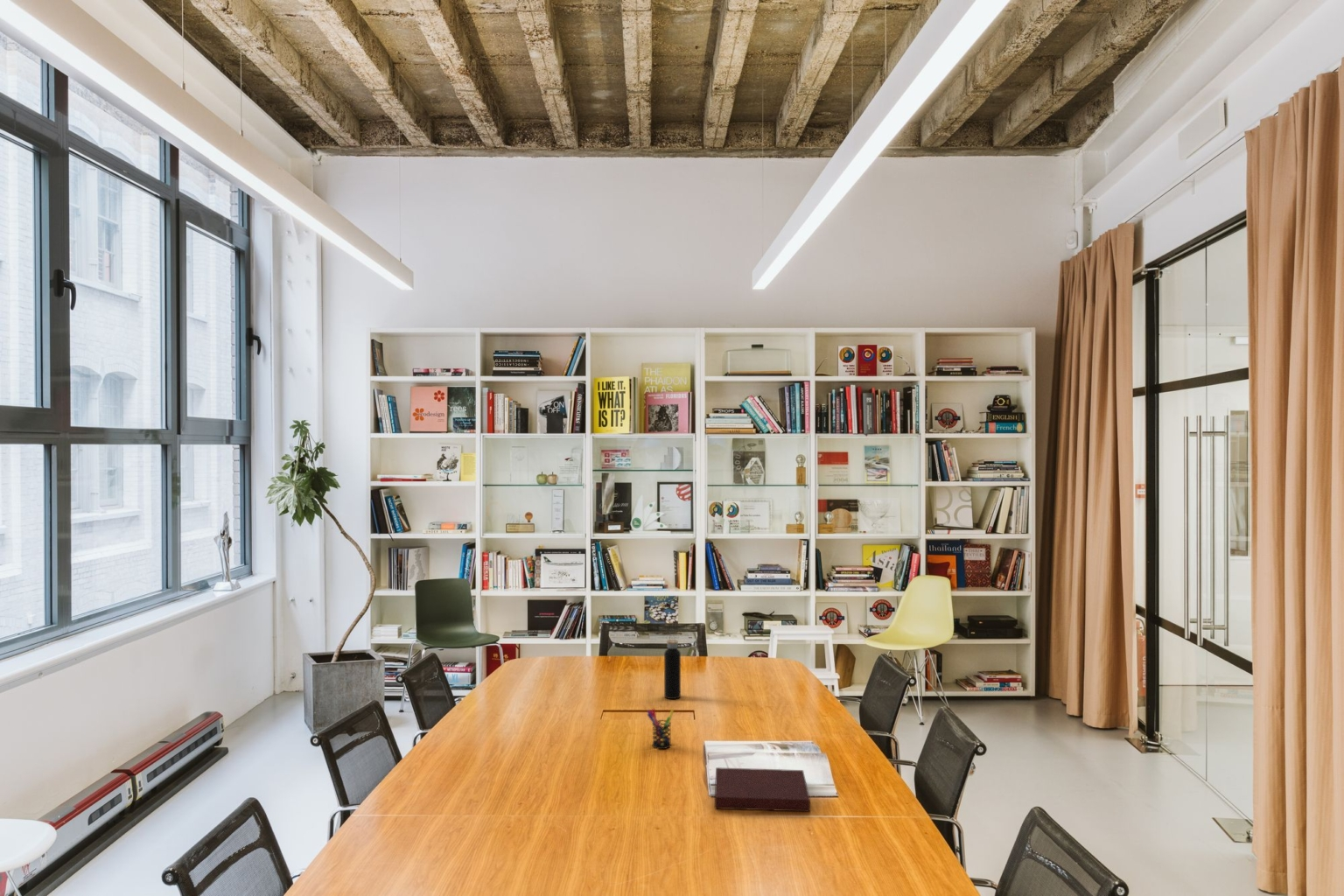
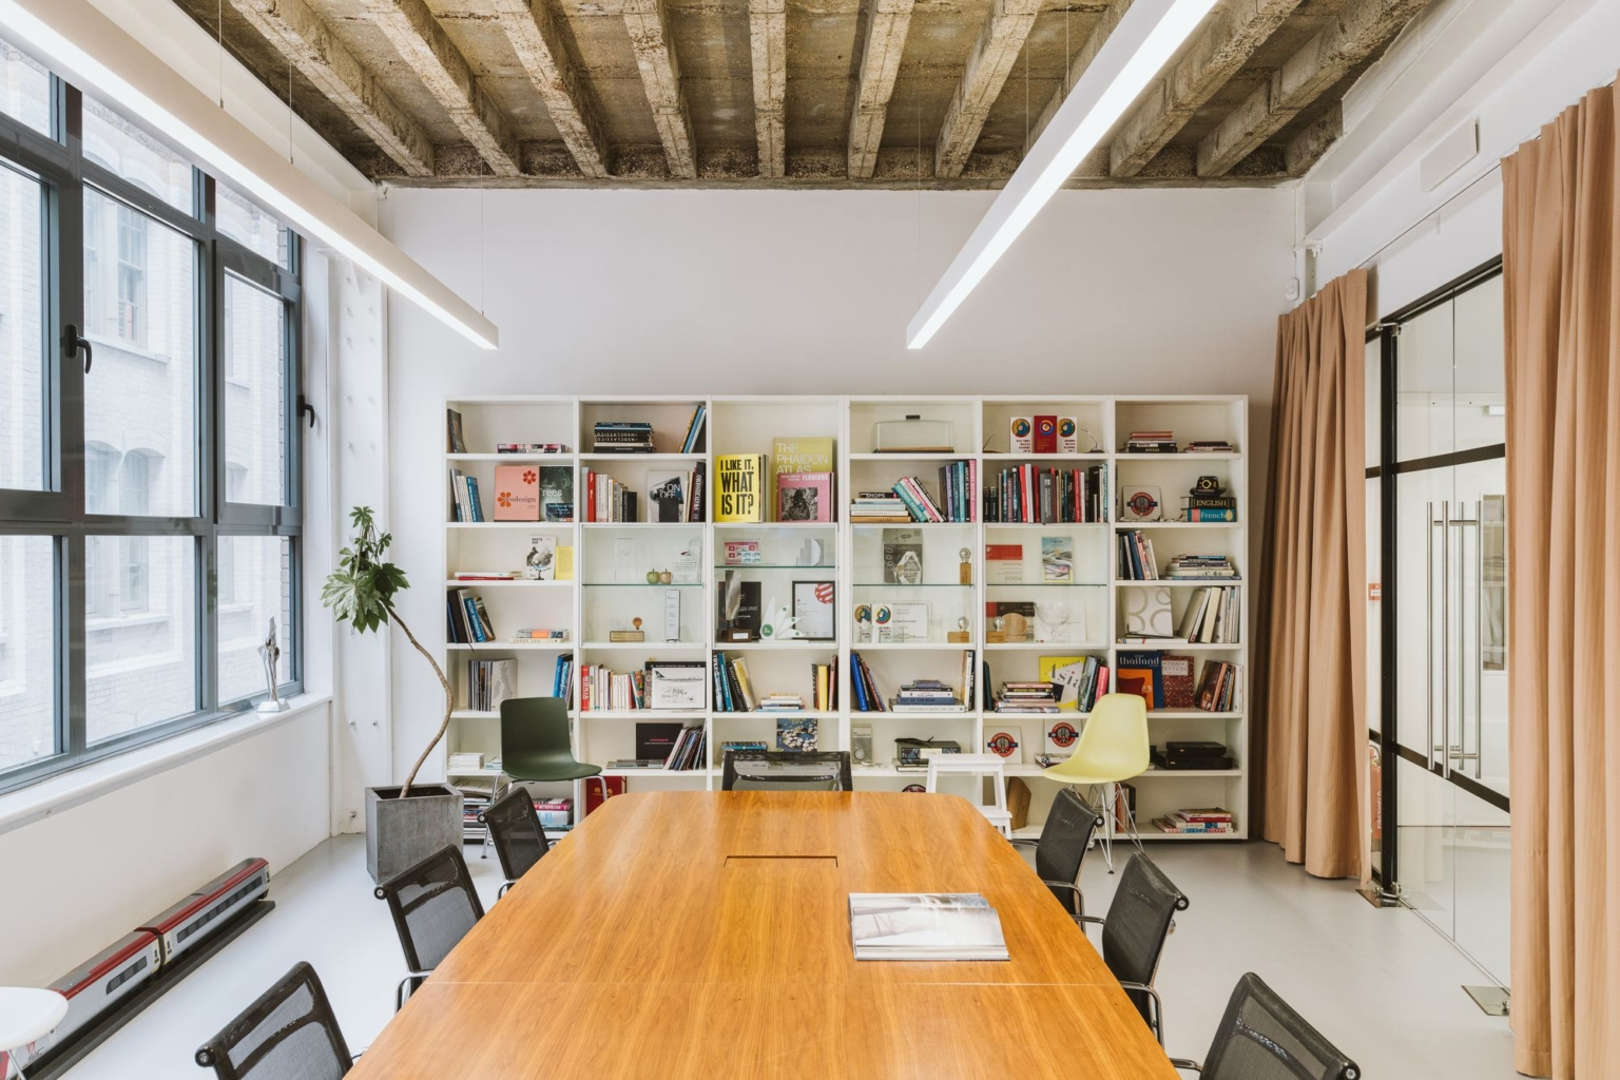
- notebook (760, 788)
- water bottle (672, 666)
- pen holder (662, 726)
